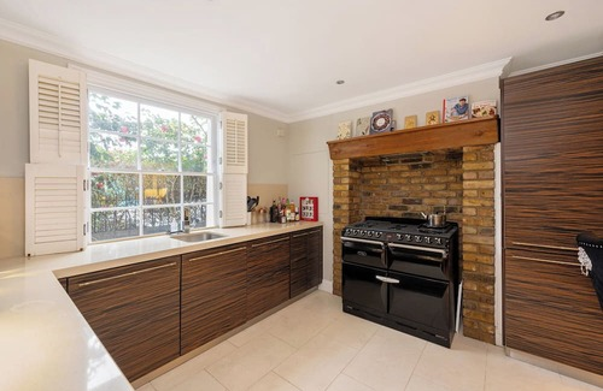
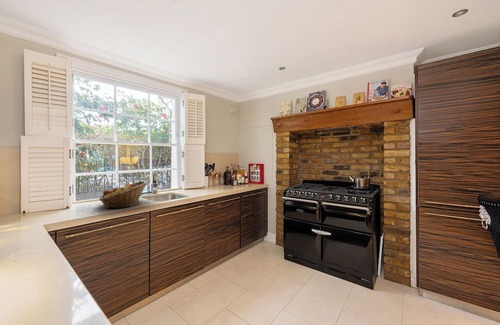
+ fruit basket (124, 193)
